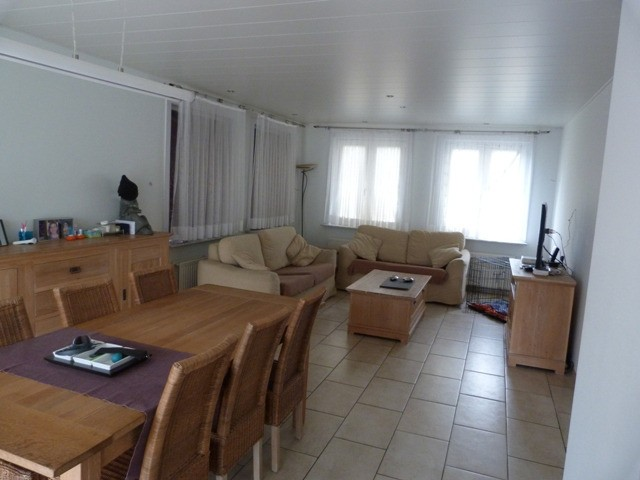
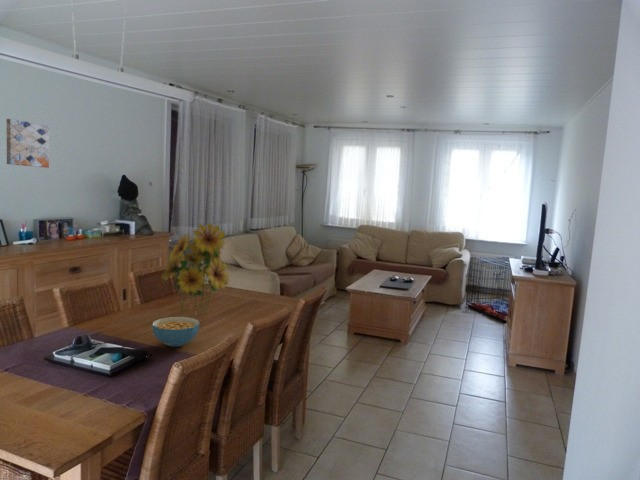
+ flower bouquet (195, 267)
+ cereal bowl (175, 333)
+ wall art (28, 144)
